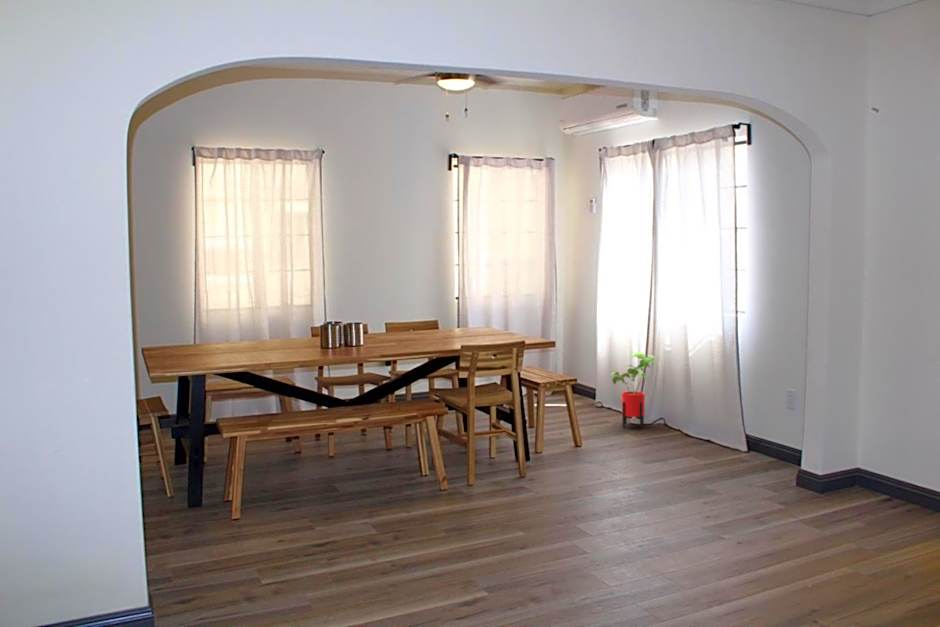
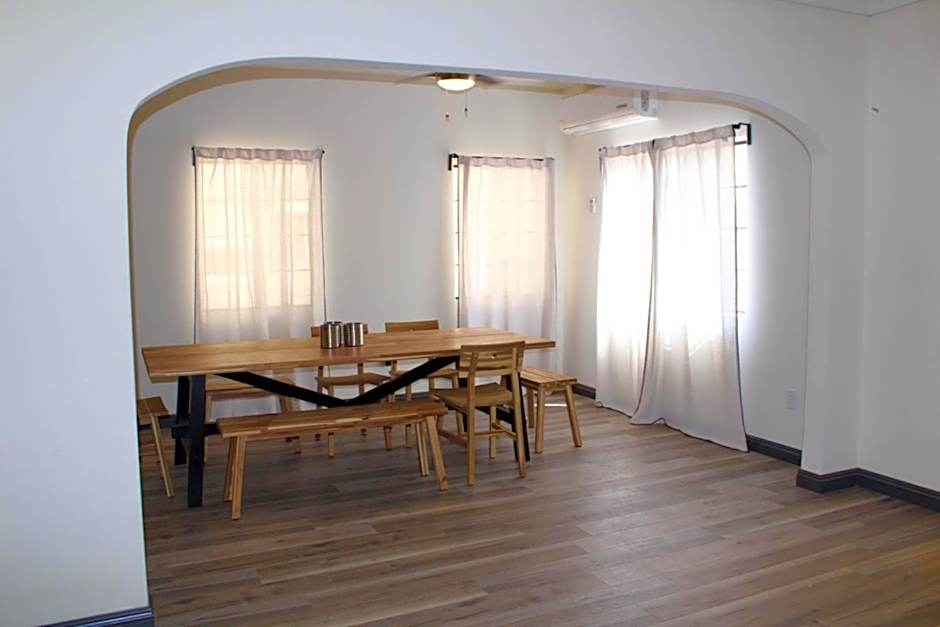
- house plant (633, 389)
